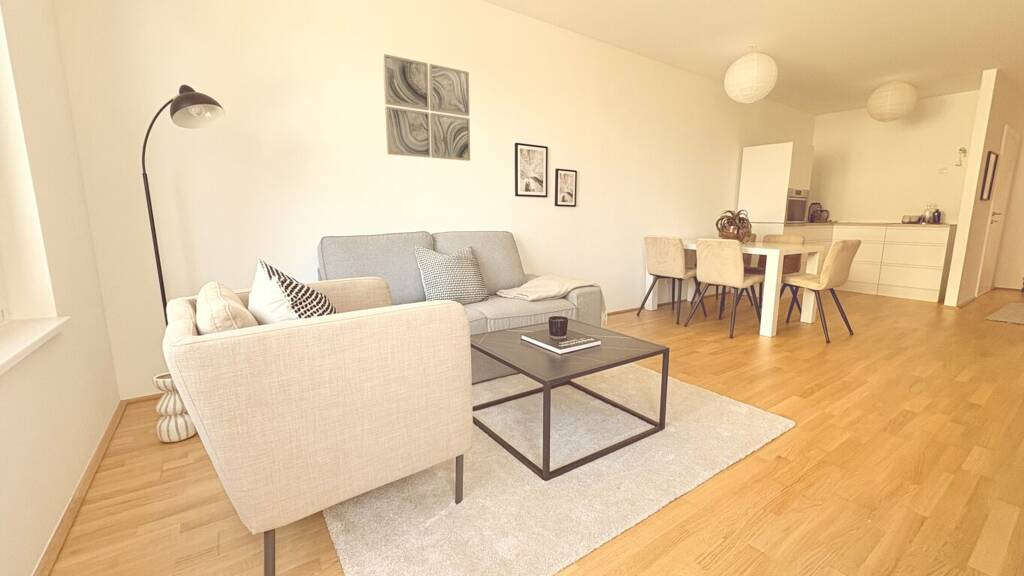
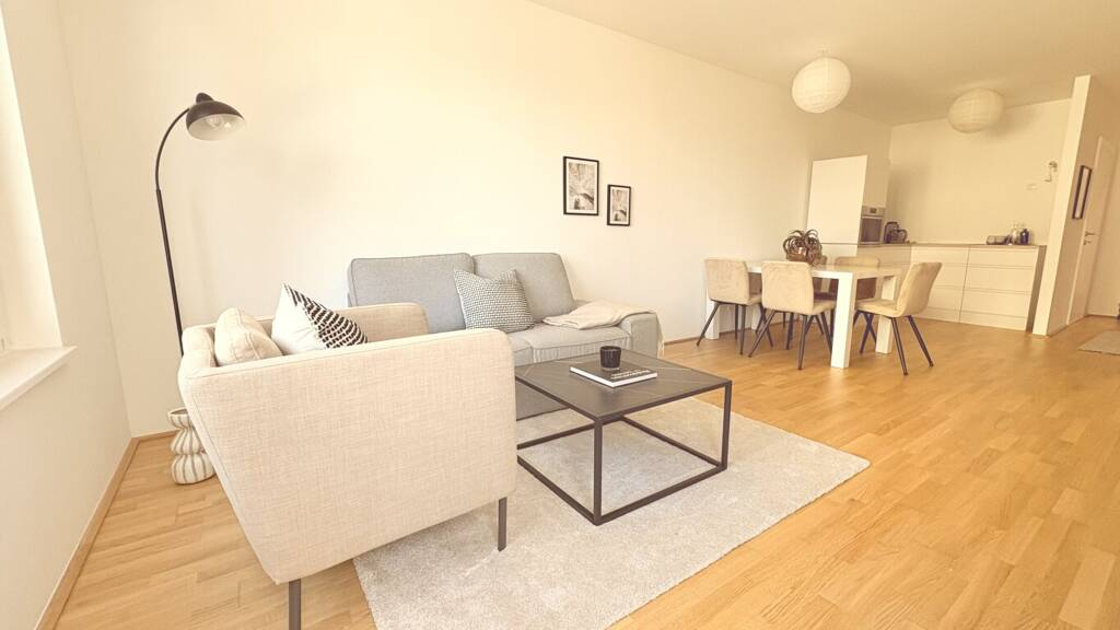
- wall art (428, 112)
